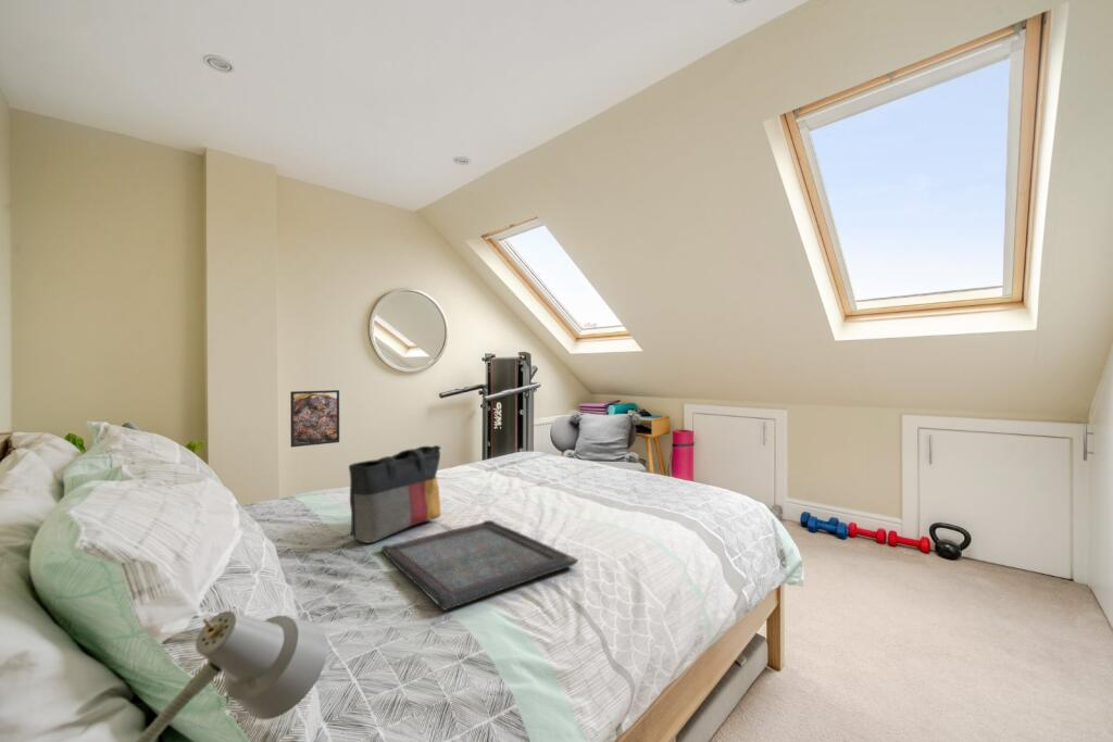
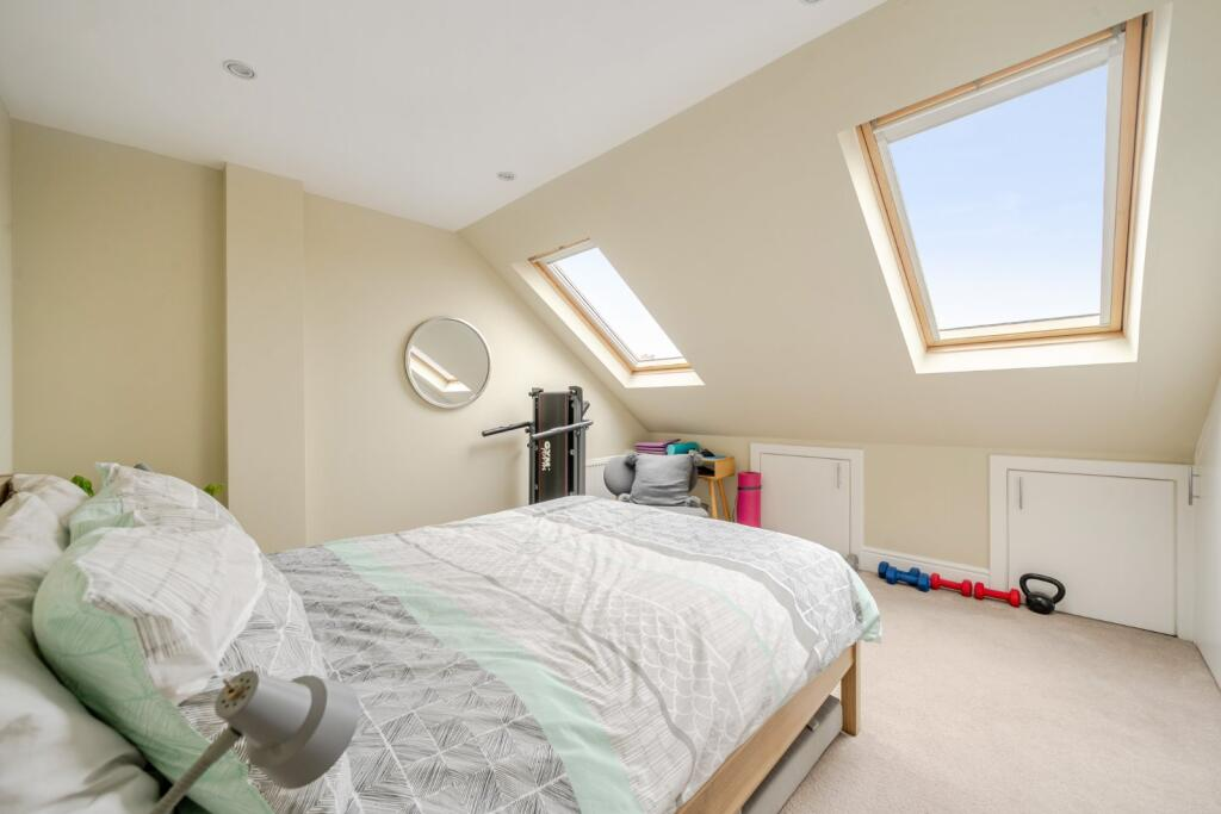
- tote bag (393, 488)
- serving tray (475, 554)
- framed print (315, 417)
